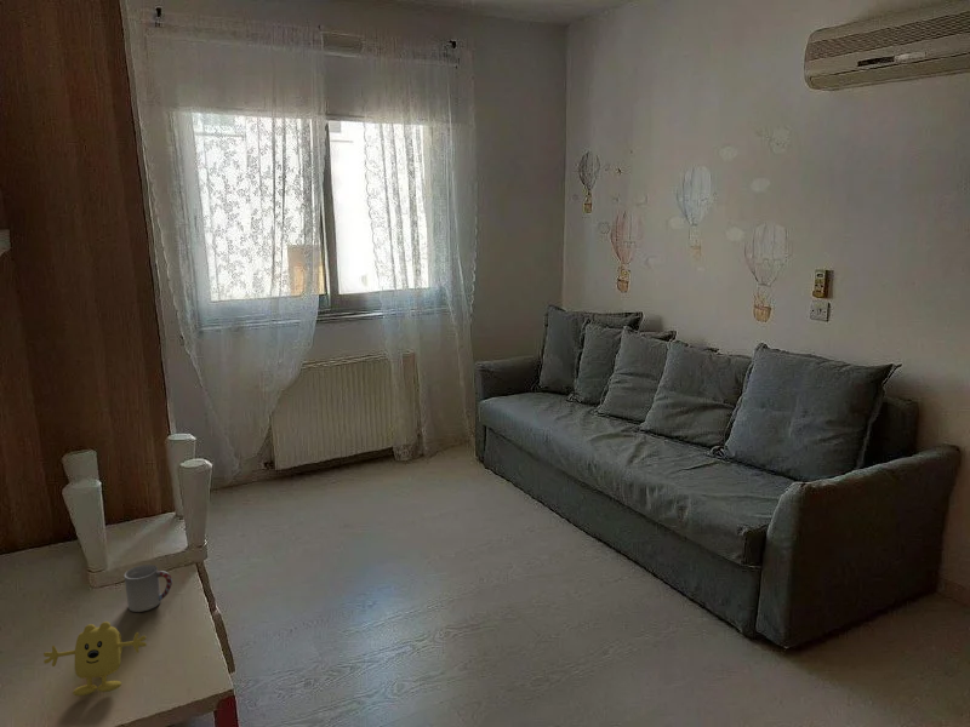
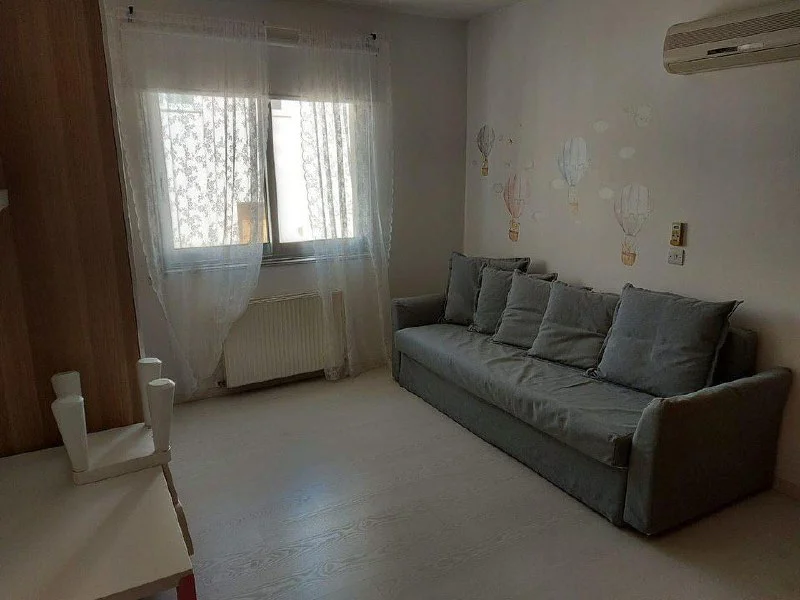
- cup (149, 586)
- toy bear (104, 646)
